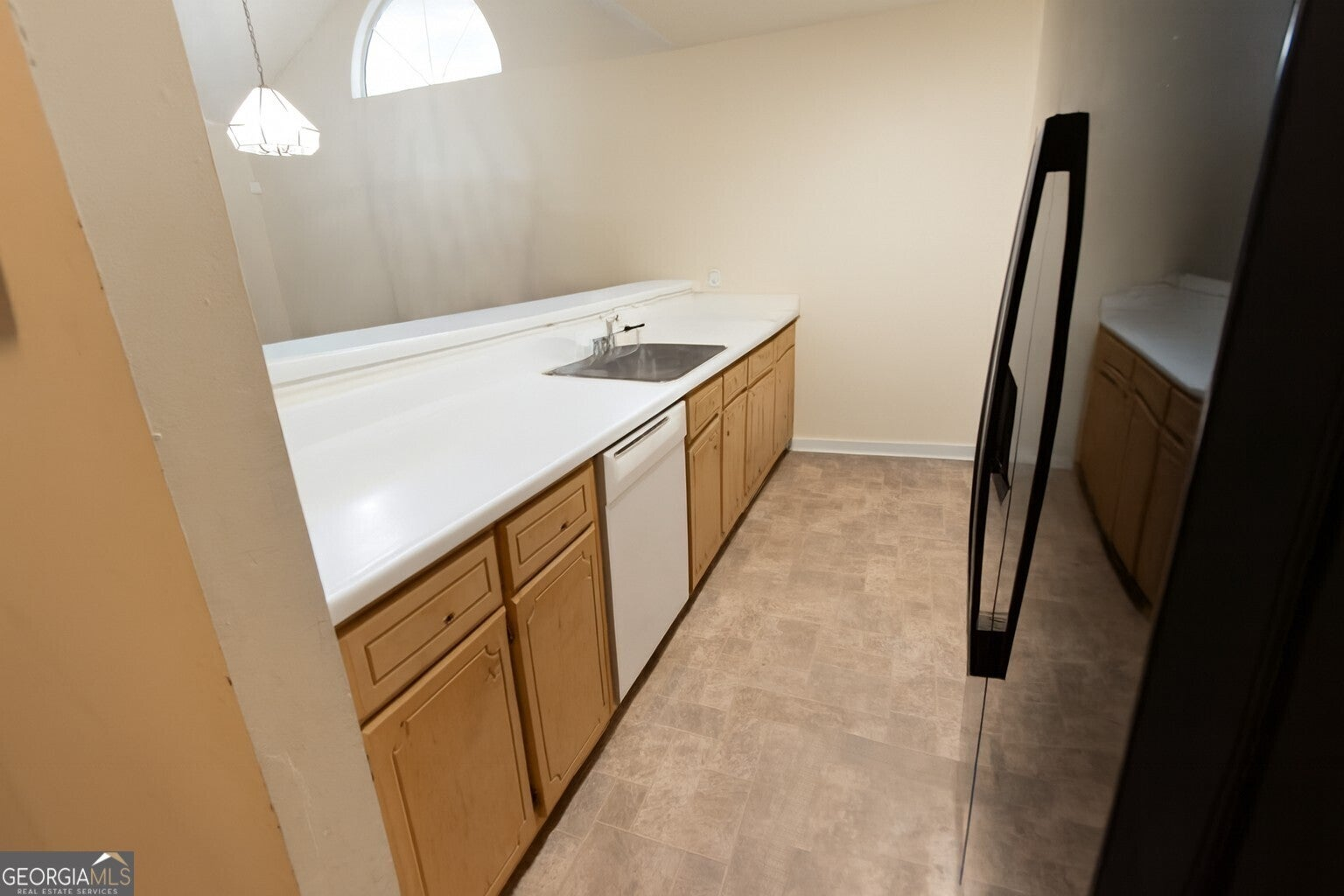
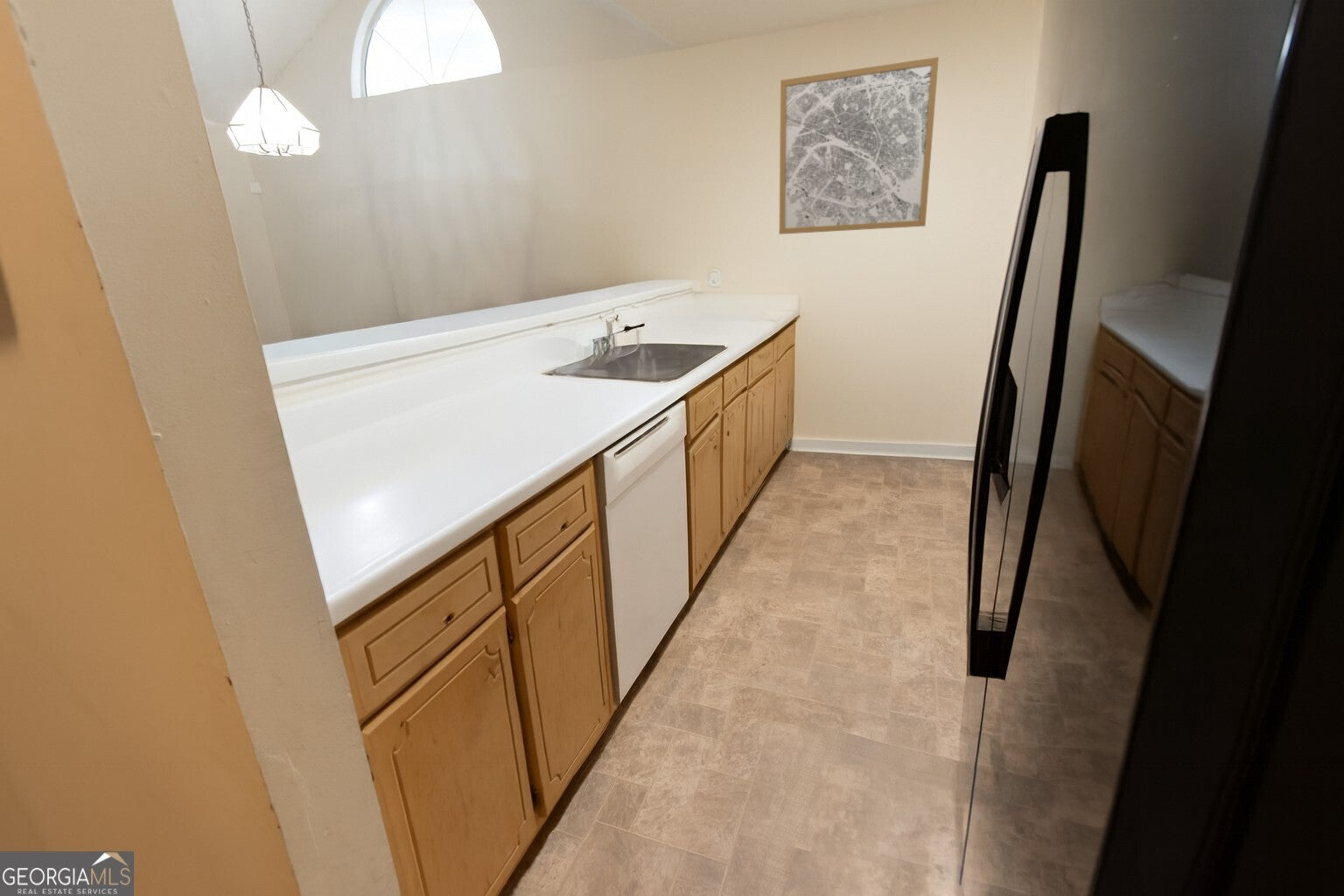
+ wall art (852, 152)
